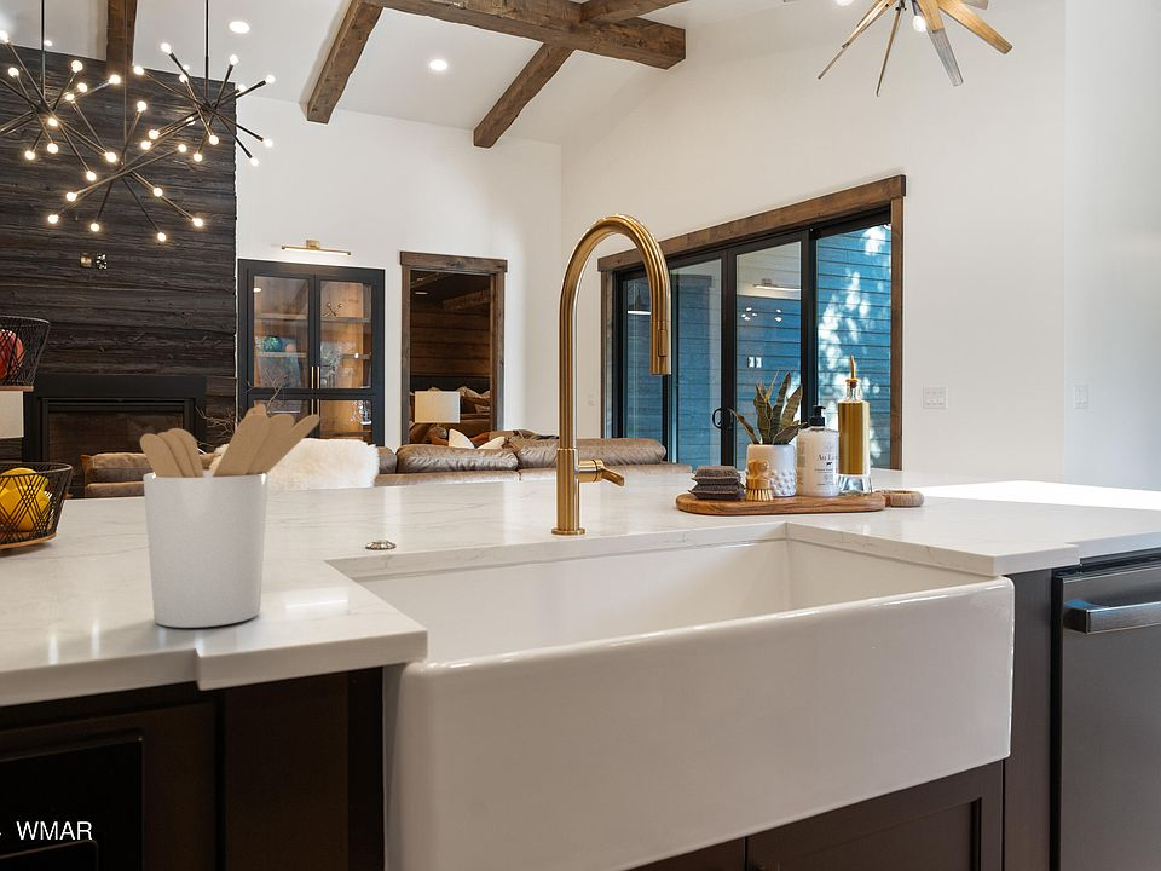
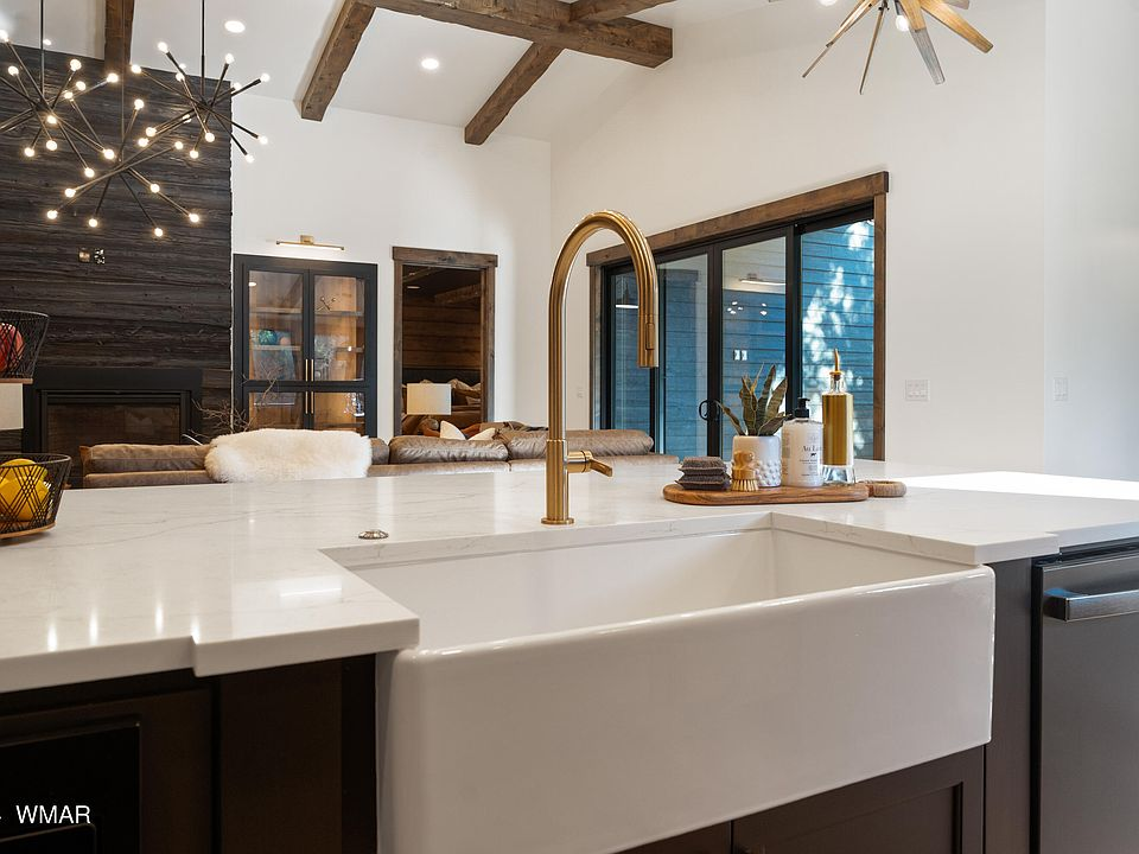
- utensil holder (230, 511)
